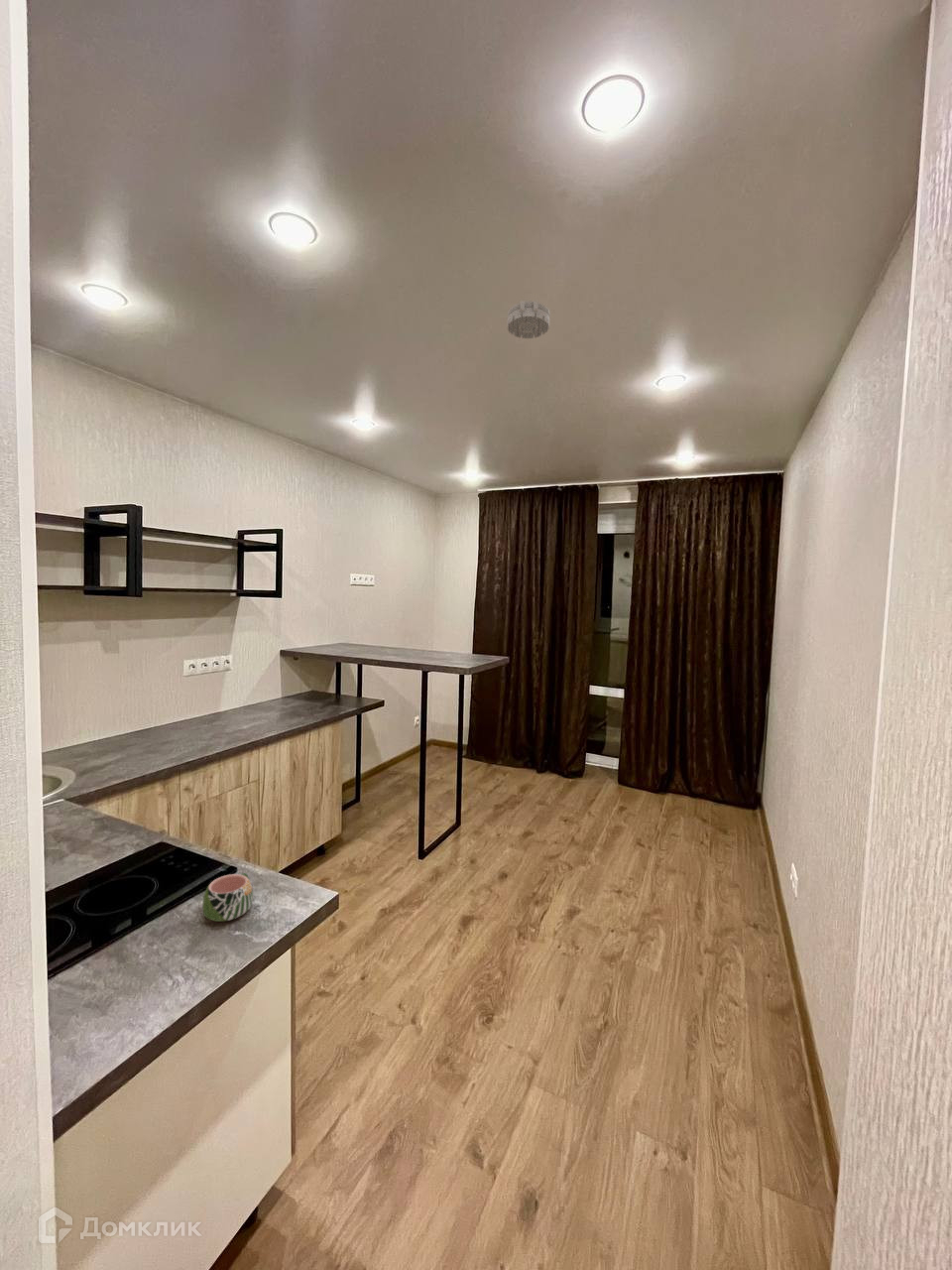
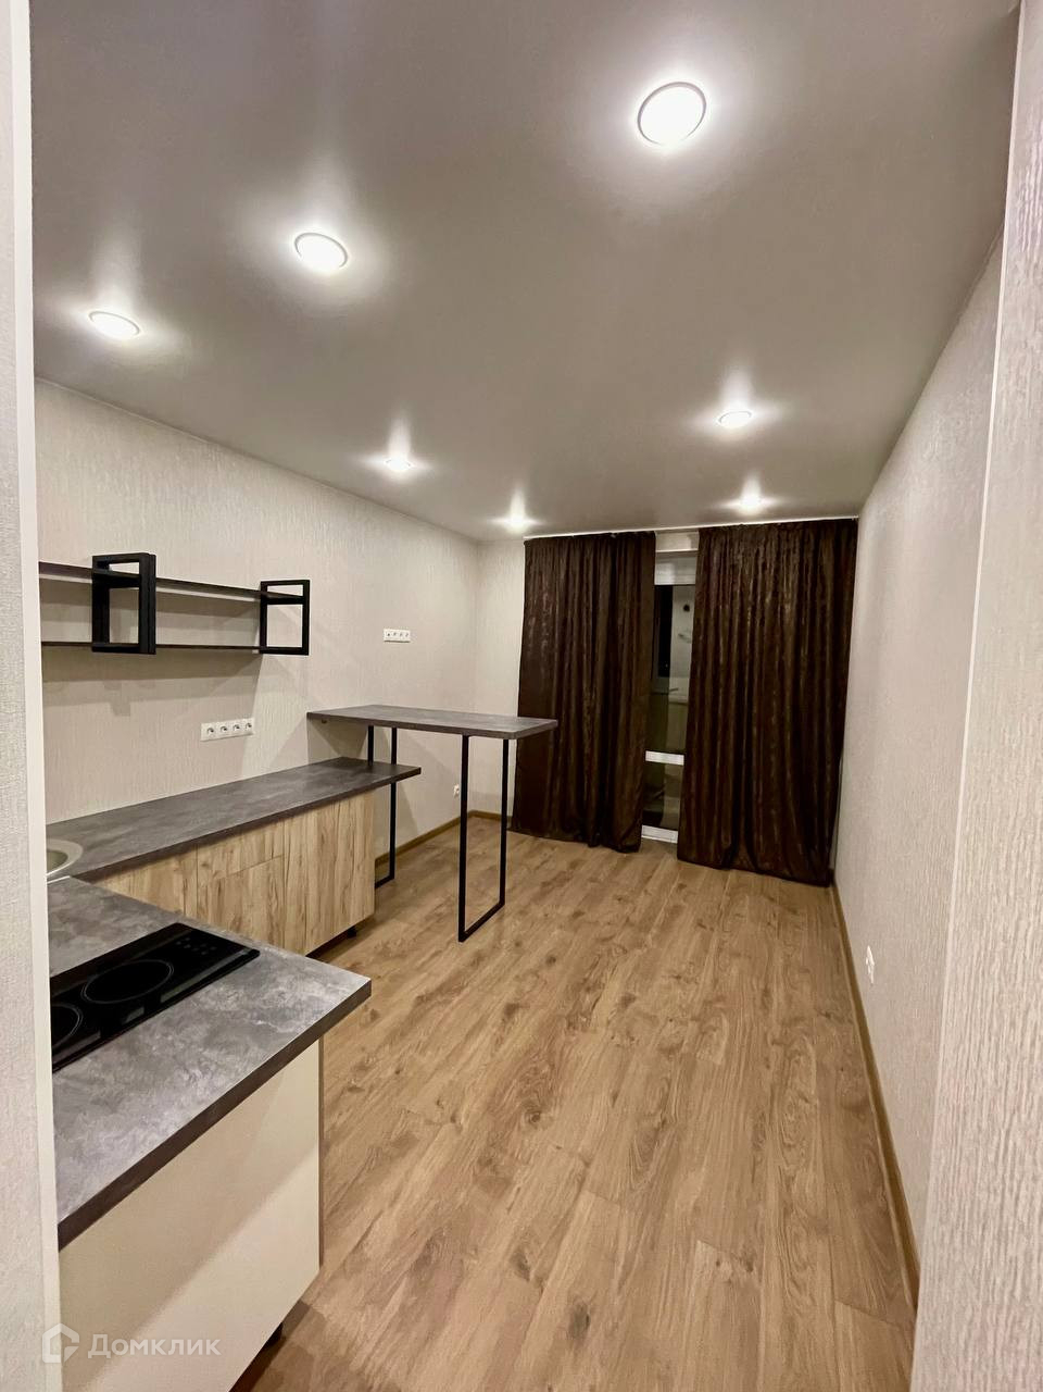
- mug (231, 893)
- smoke detector (528, 318)
